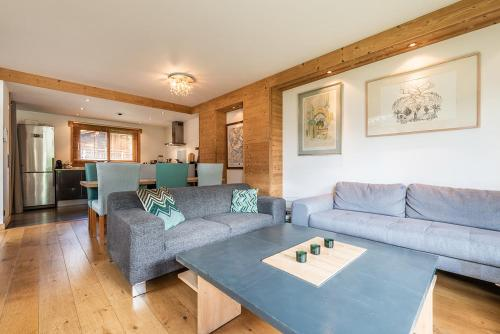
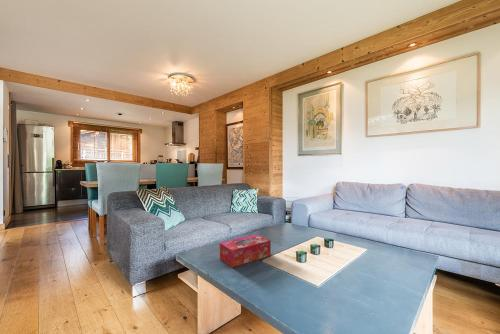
+ tissue box (245, 249)
